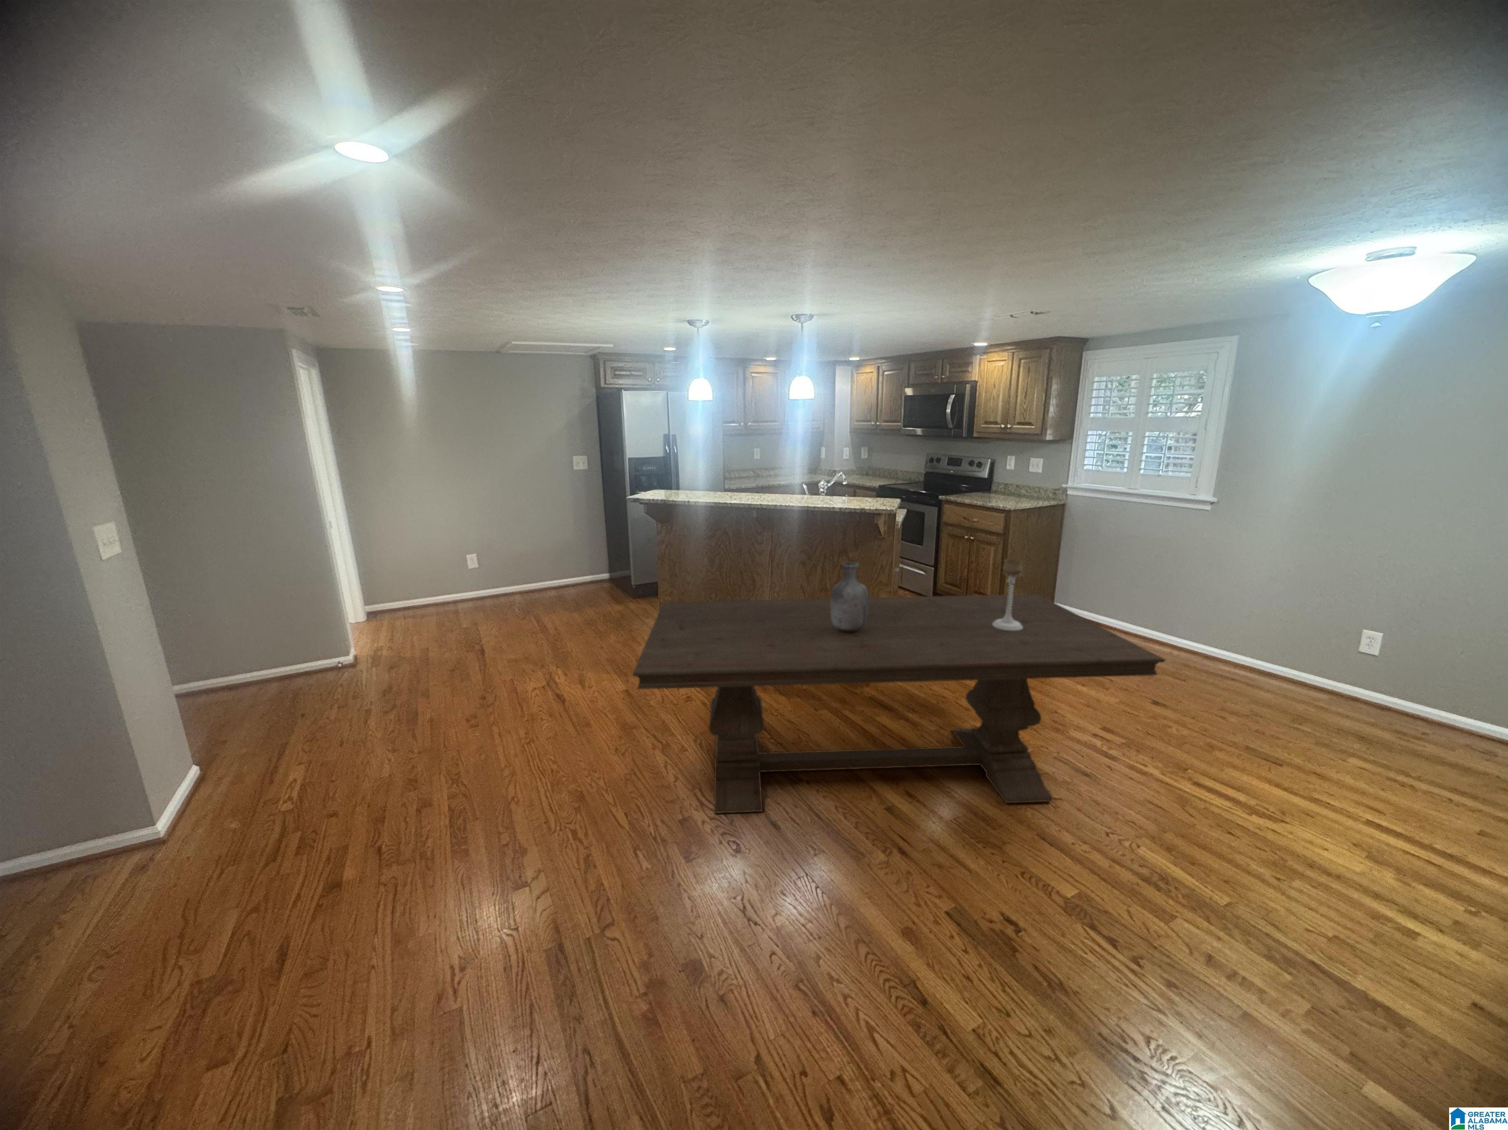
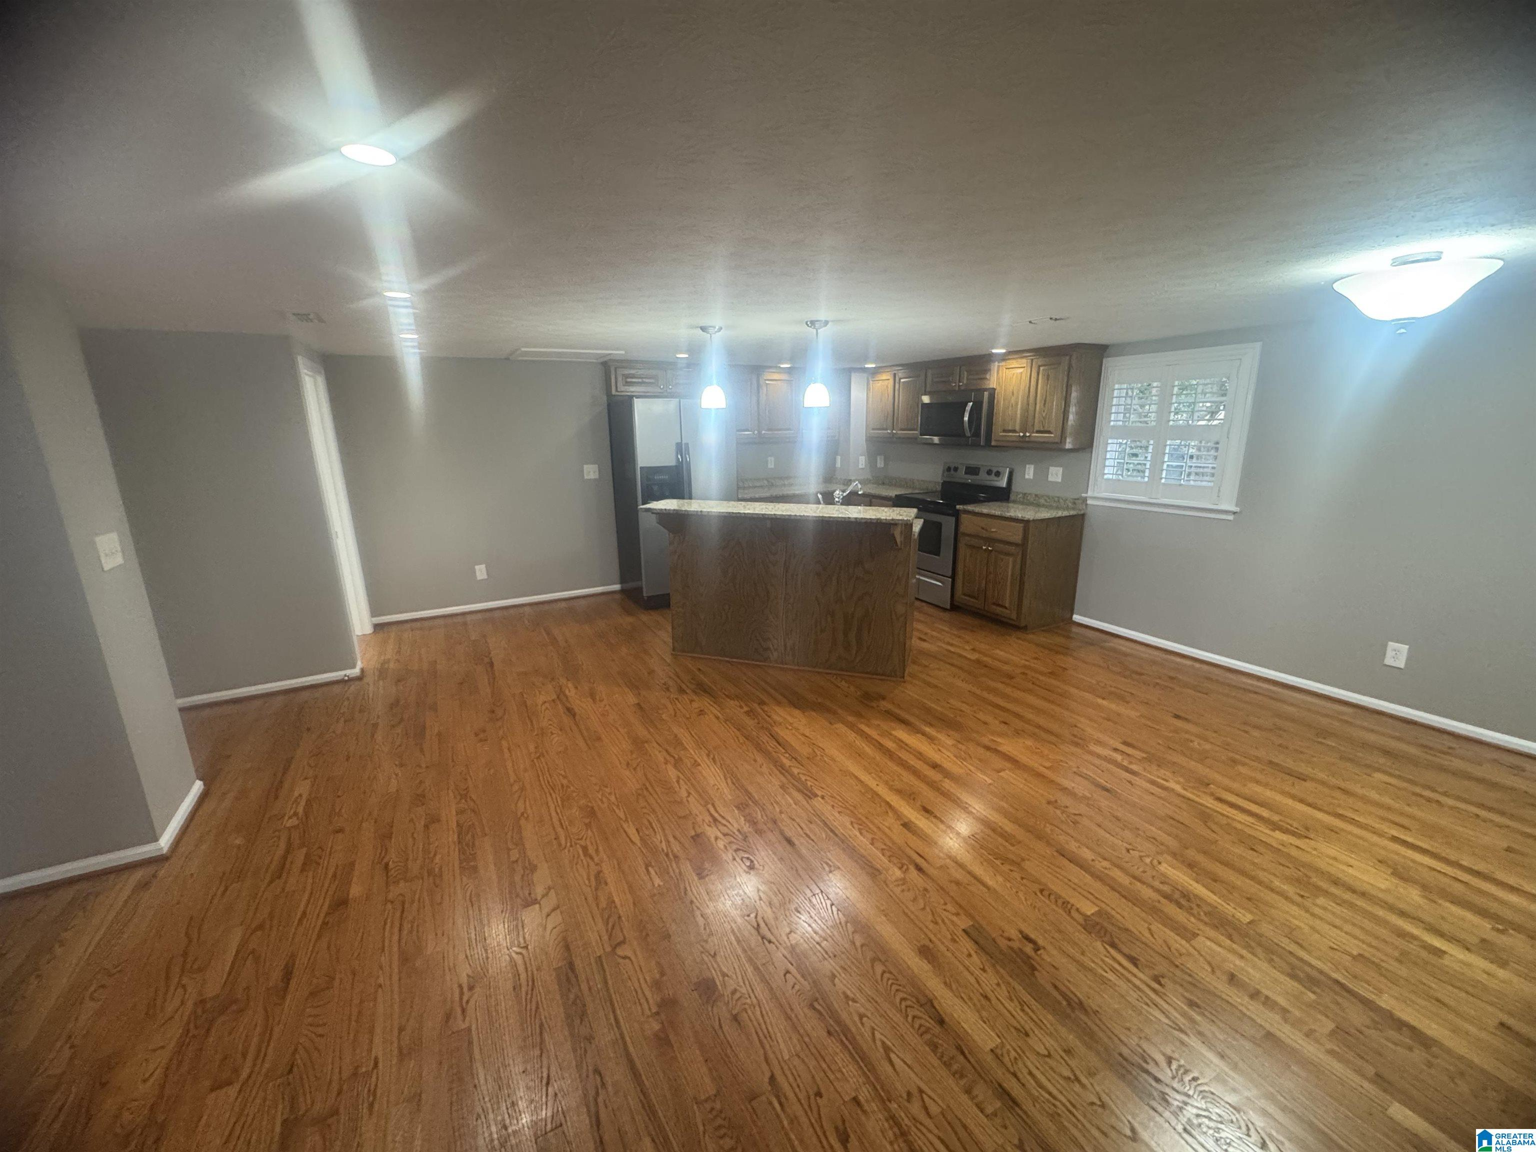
- vase (849, 596)
- candle holder (1010, 593)
- dining table (870, 683)
